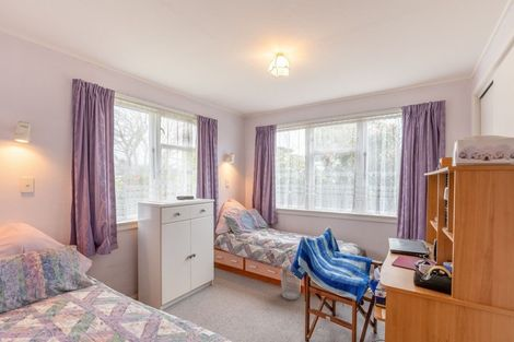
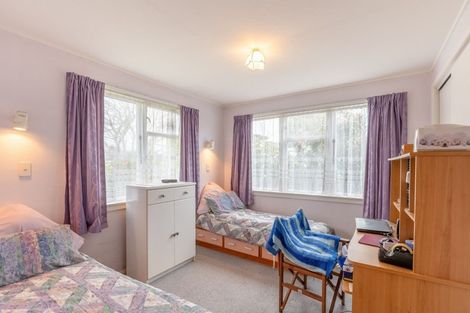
- wastebasket (290, 283)
